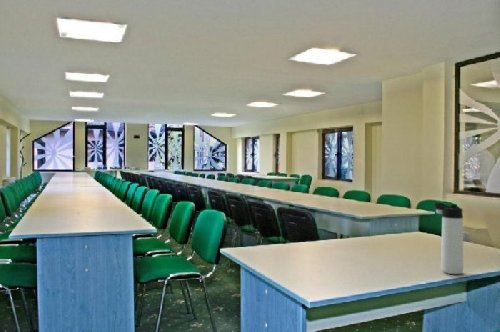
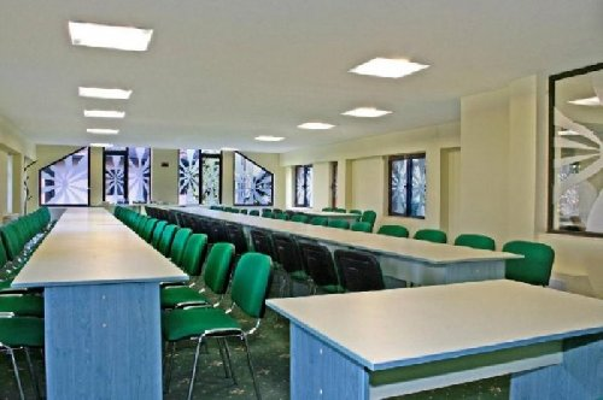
- thermos bottle (447, 237)
